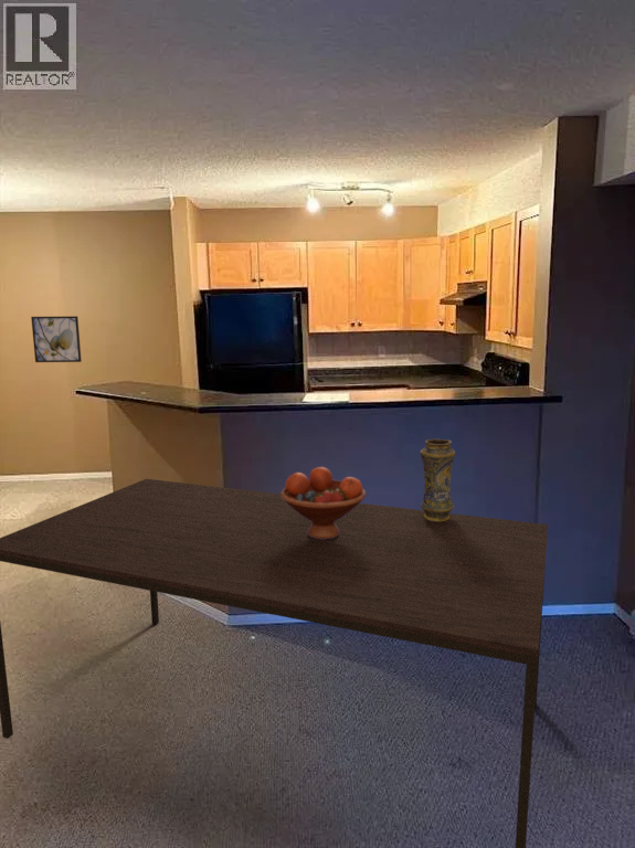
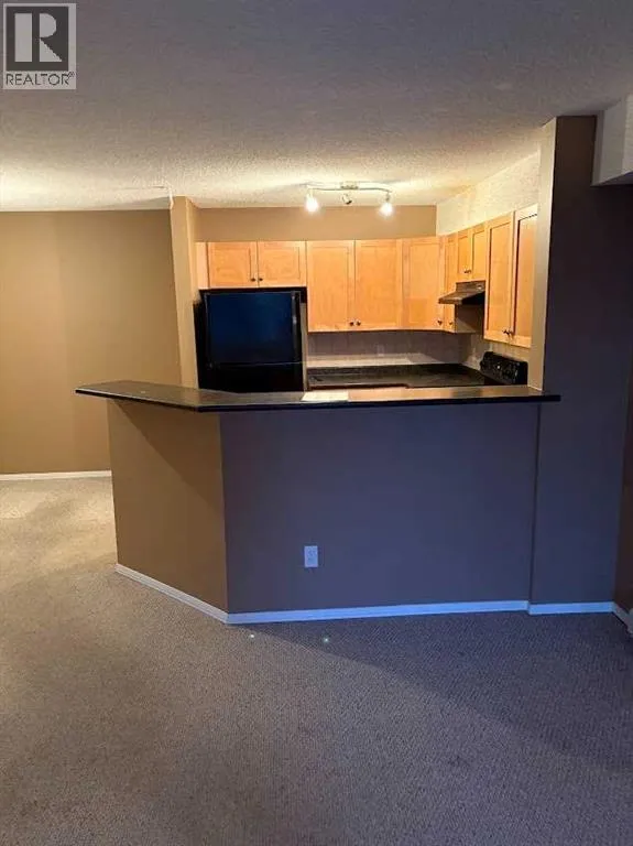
- dining table (278, 615)
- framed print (56, 339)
- fruit bowl (322, 504)
- vase (436, 479)
